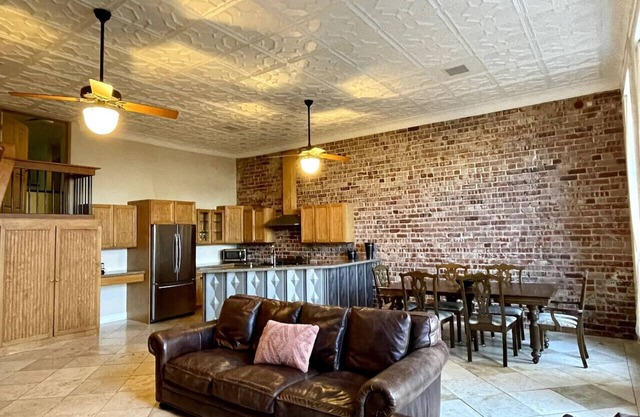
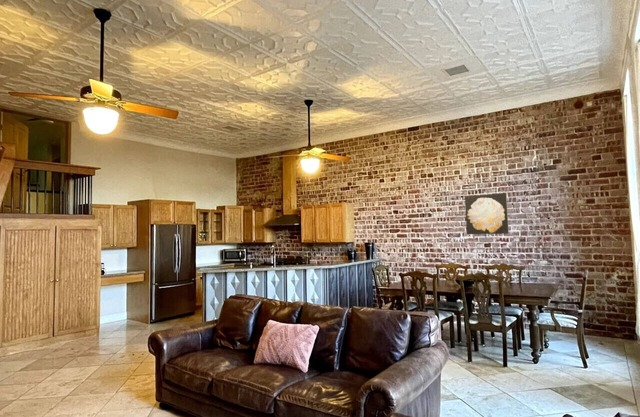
+ wall art (486, 214)
